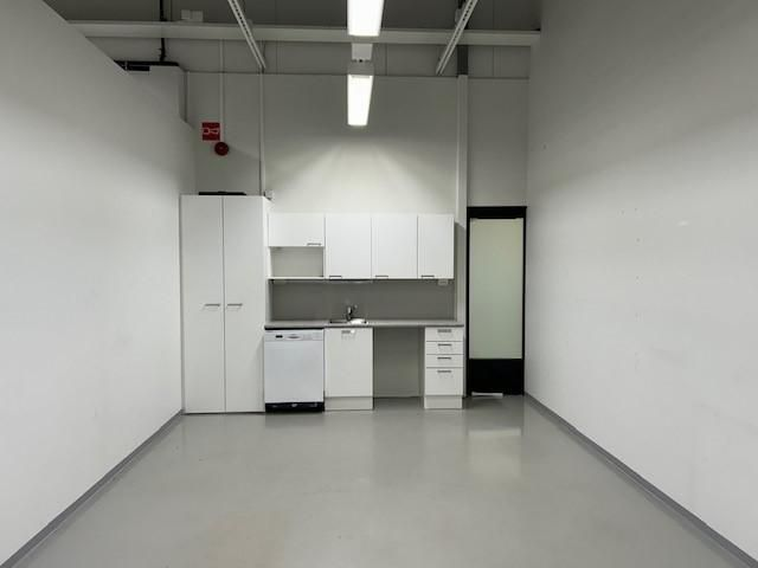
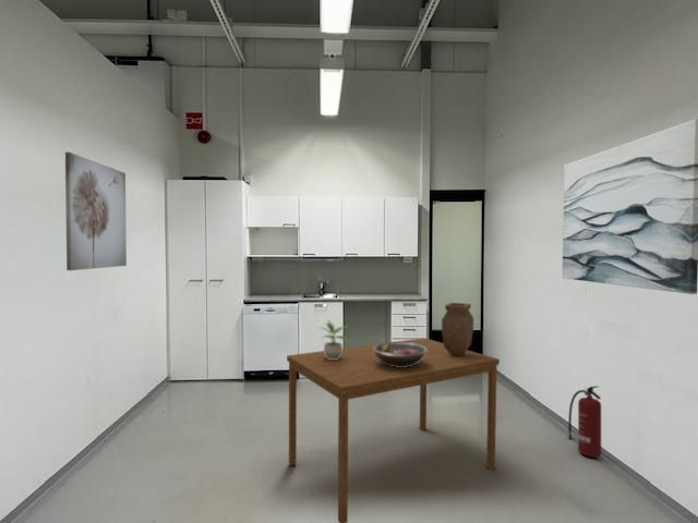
+ potted plant (333, 339)
+ wall art (99, 216)
+ dining table (386, 391)
+ fruit bowl (399, 353)
+ wall art (616, 216)
+ fire extinguisher (582, 413)
+ water jug (457, 329)
